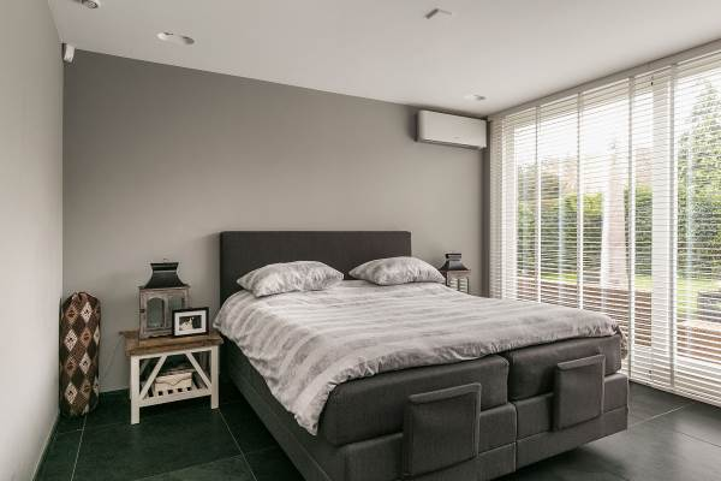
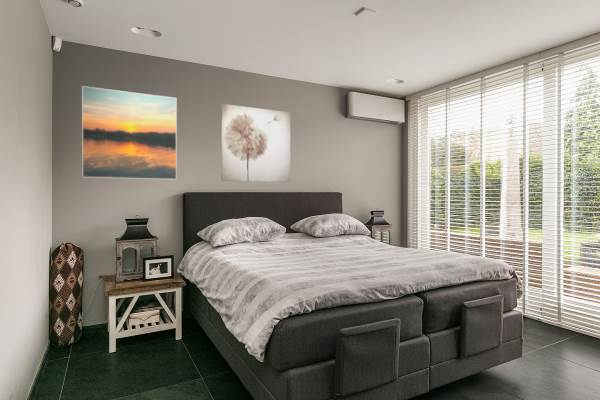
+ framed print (131, 135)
+ wall art (257, 145)
